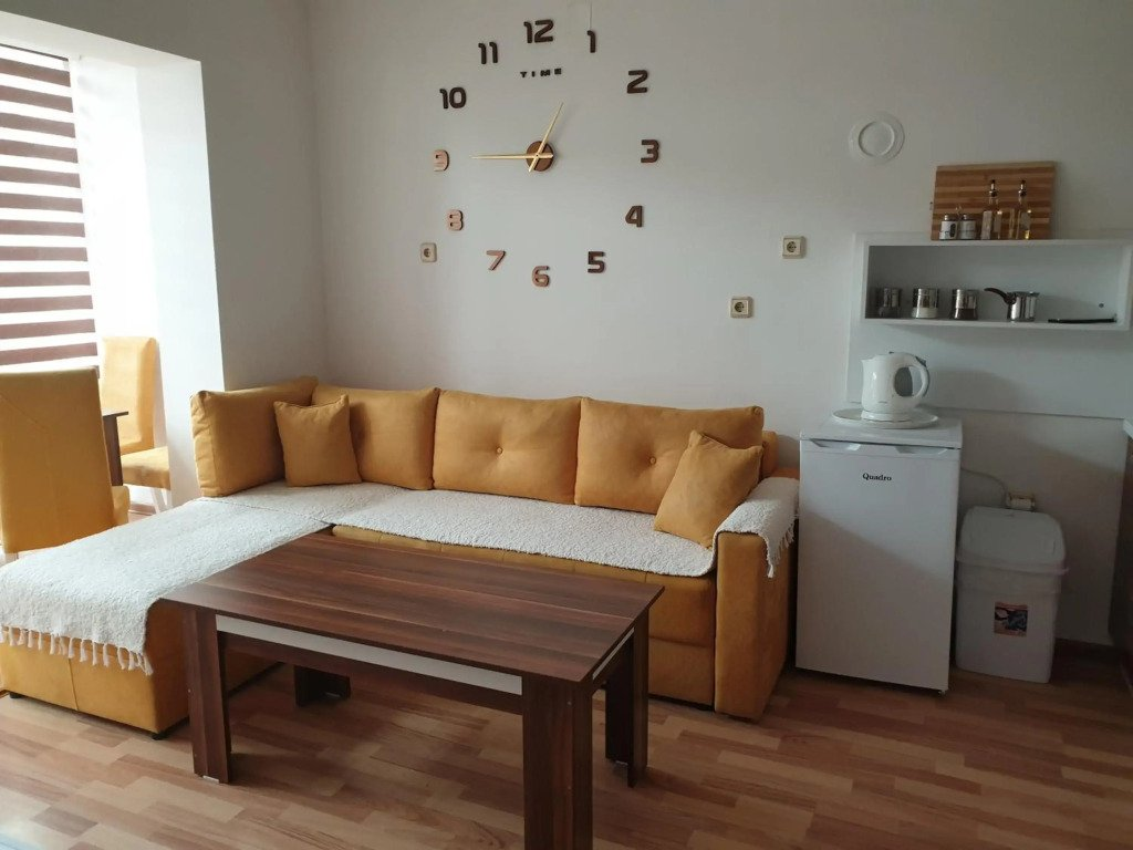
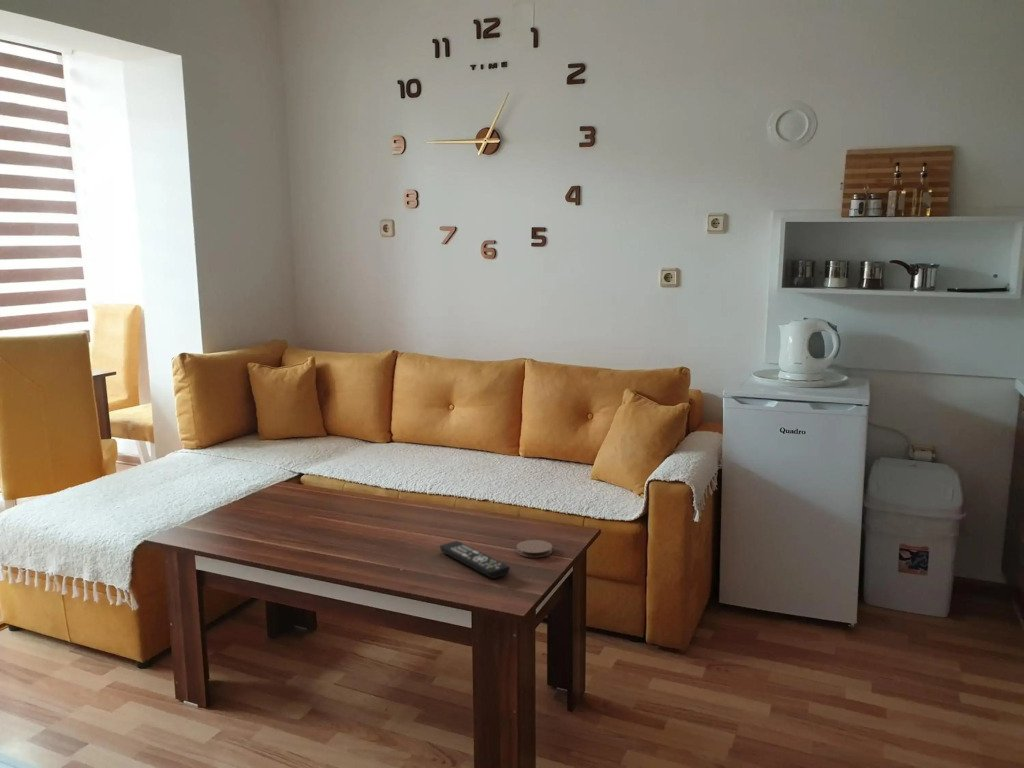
+ coaster (534, 548)
+ remote control (473, 559)
